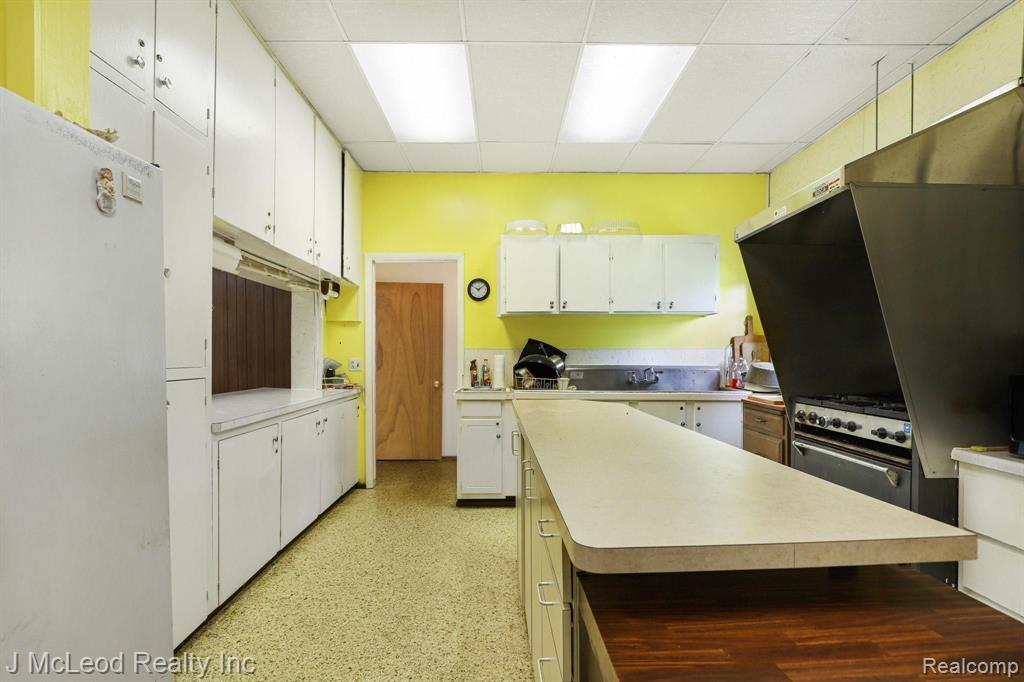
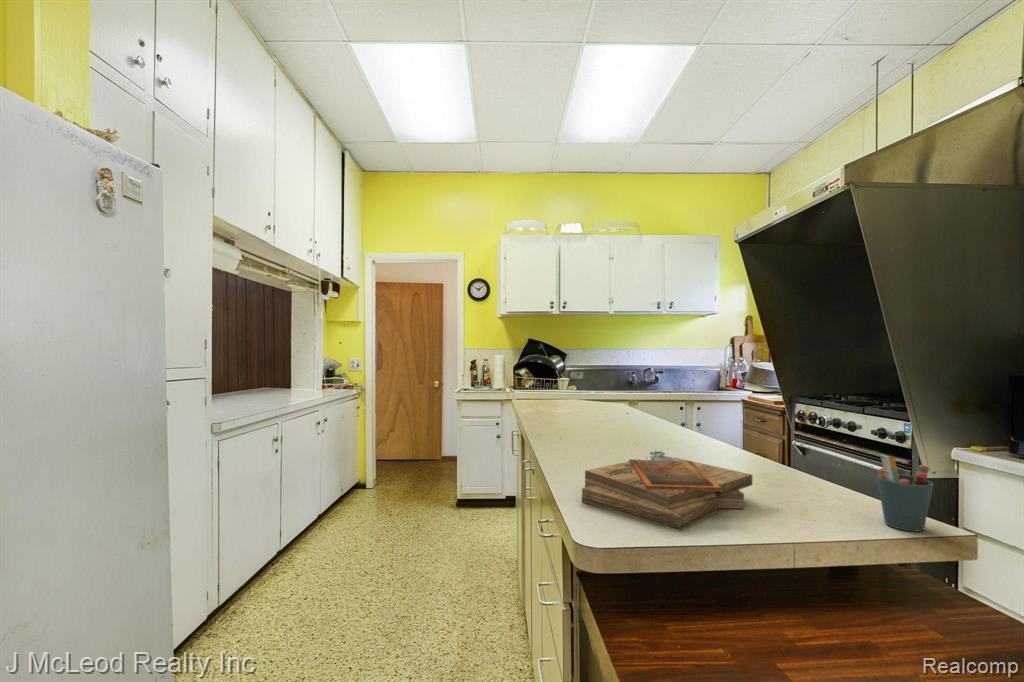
+ pen holder (903, 489)
+ clipboard (668, 484)
